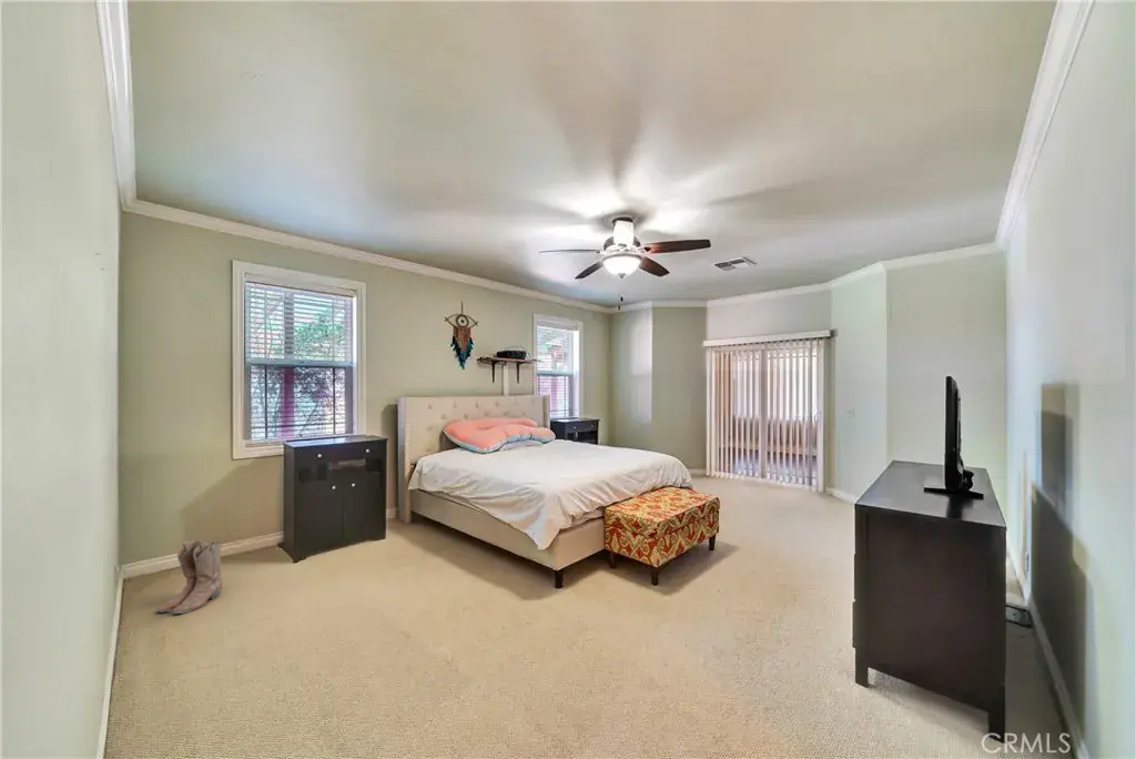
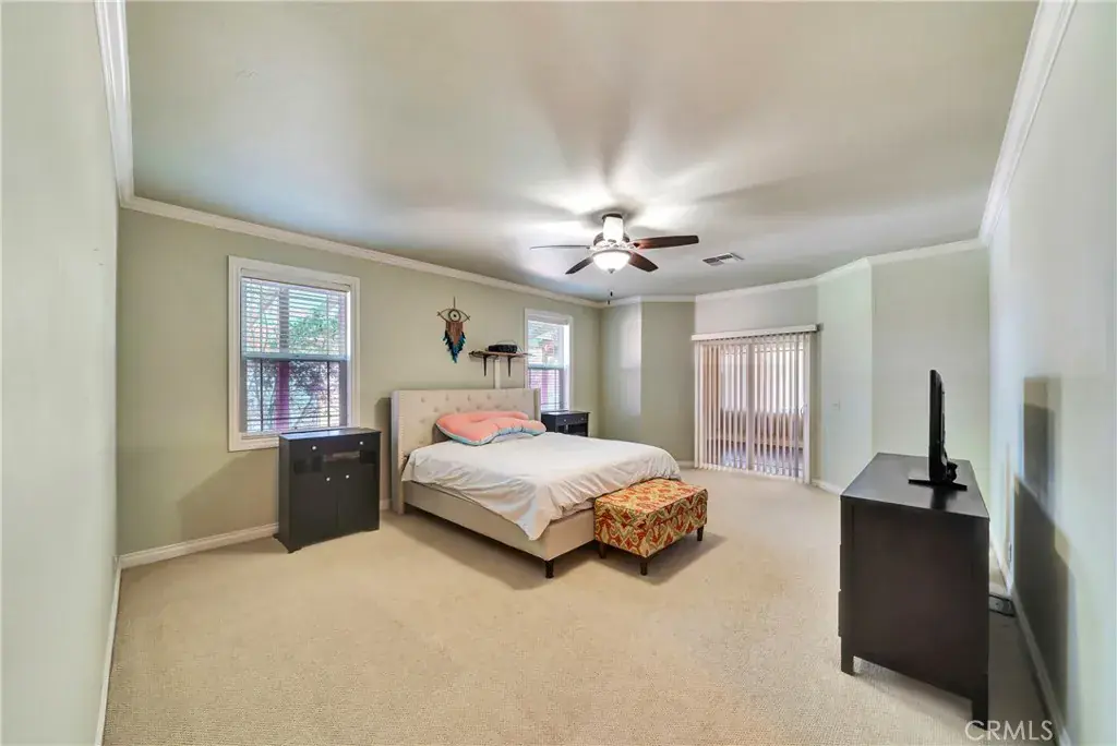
- boots (191, 573)
